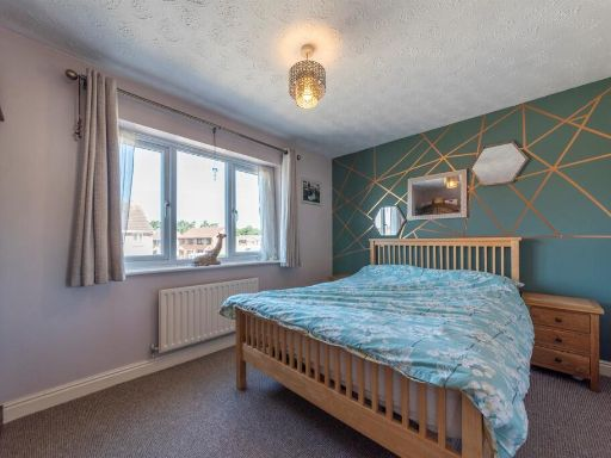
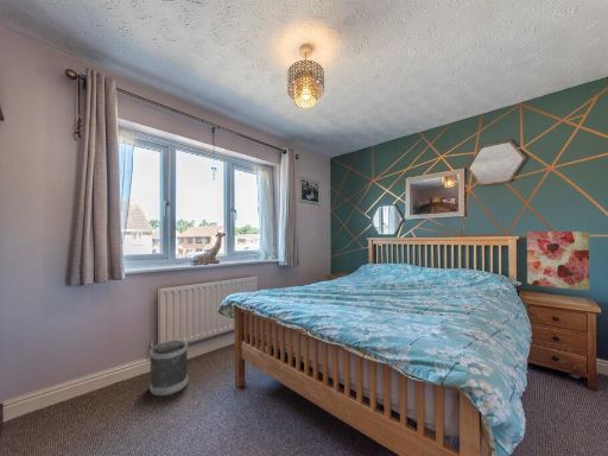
+ wall art (556, 259)
+ wastebasket (169, 366)
